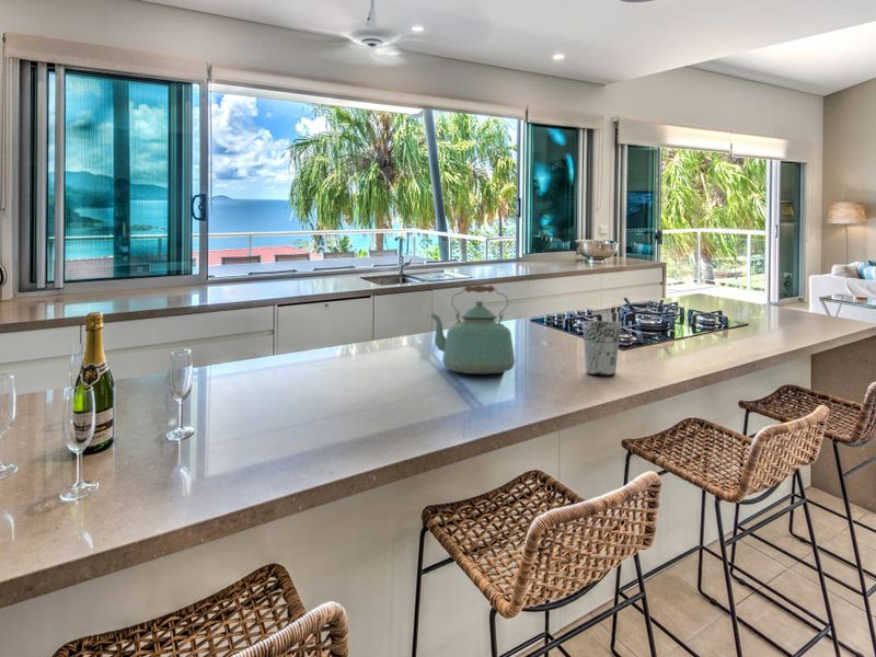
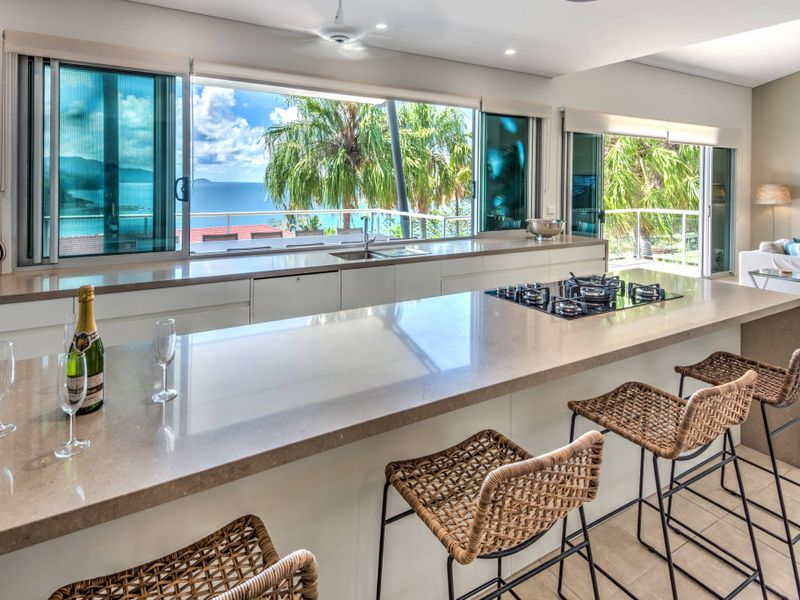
- kettle (471, 327)
- cup (601, 347)
